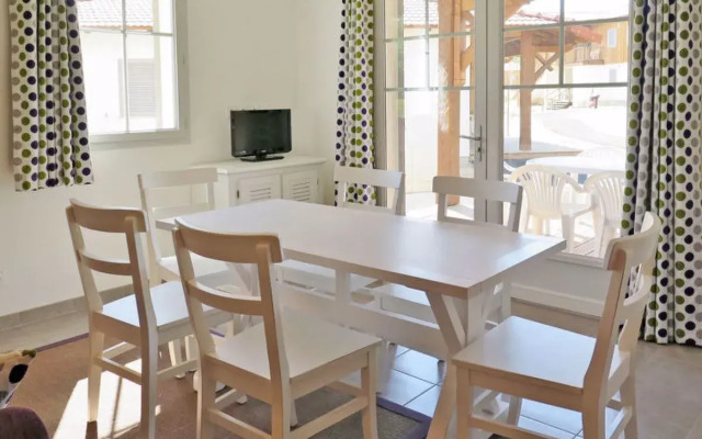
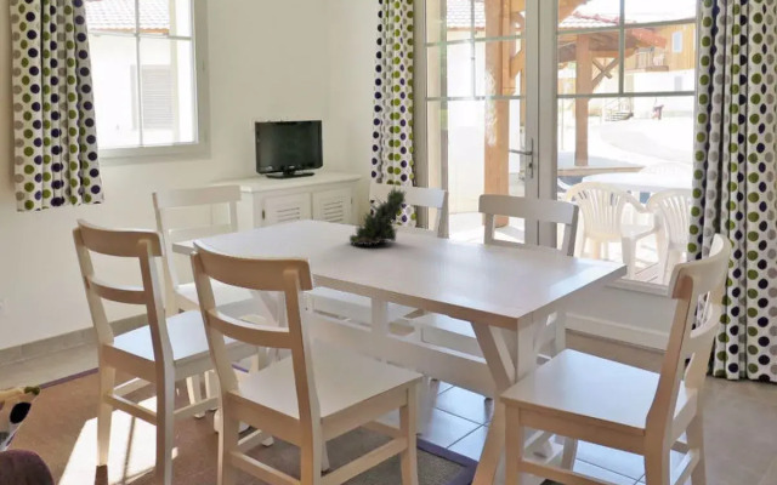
+ succulent plant (379, 215)
